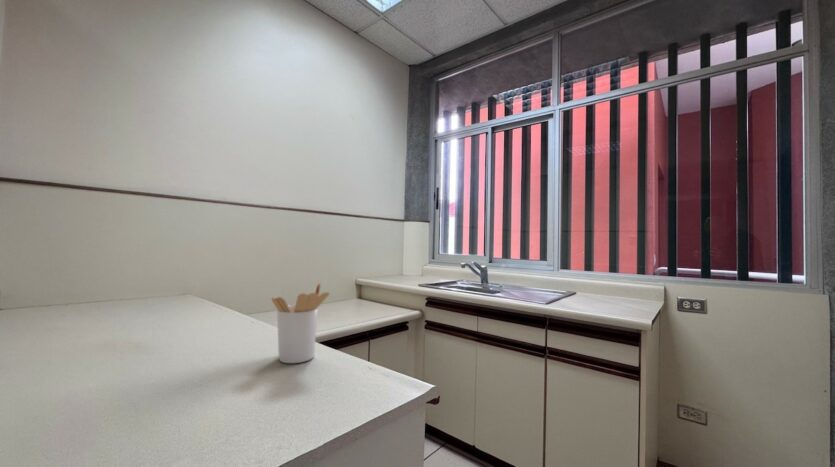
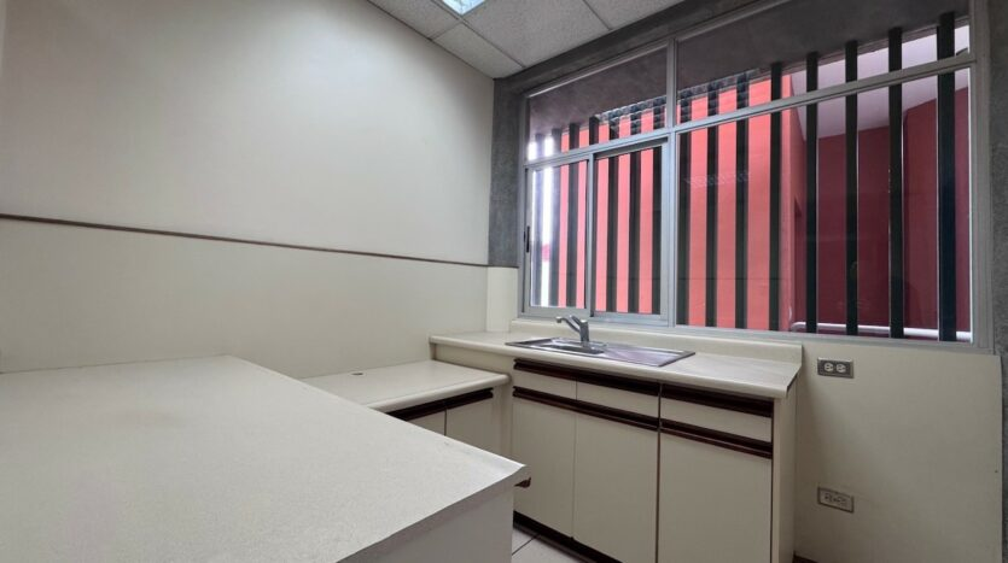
- utensil holder (302, 322)
